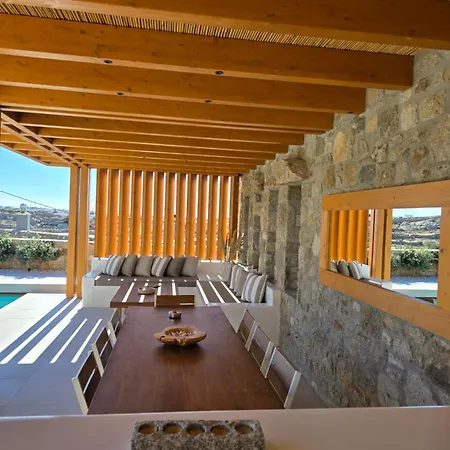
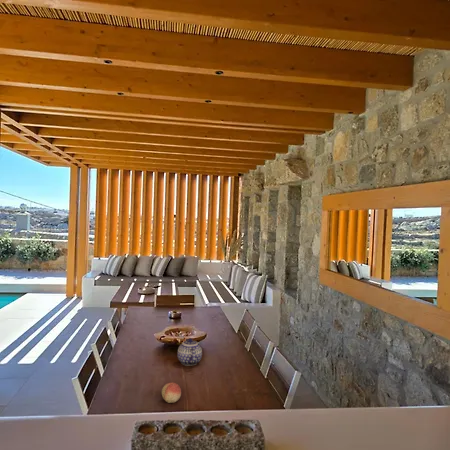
+ fruit (170, 392)
+ teapot (189, 350)
